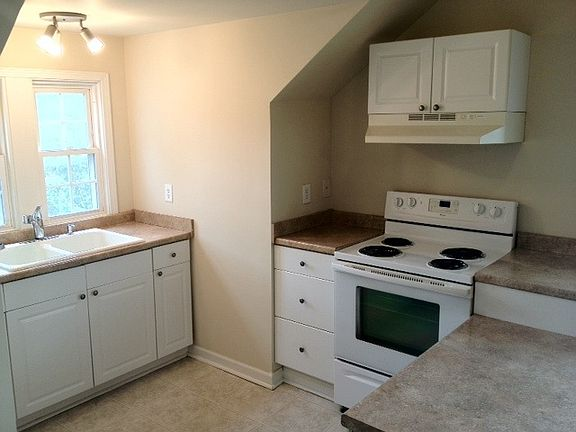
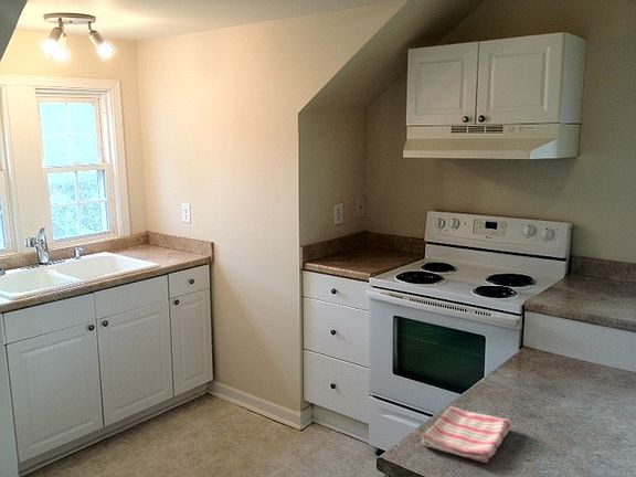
+ dish towel (467, 430)
